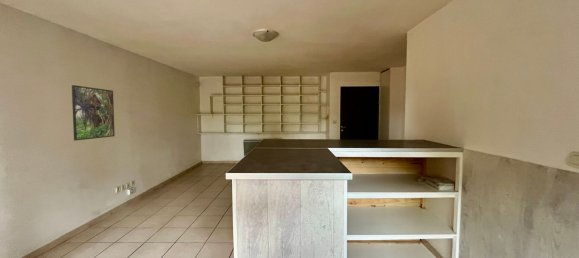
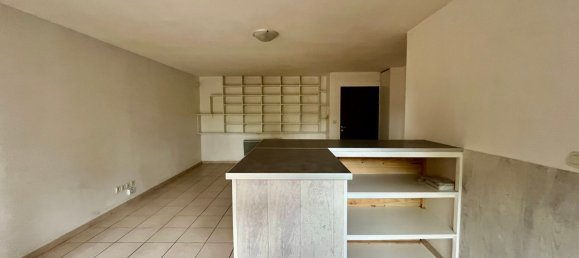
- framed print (95, 113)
